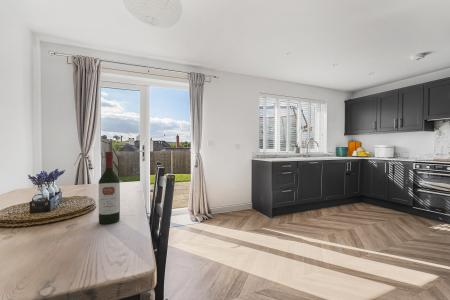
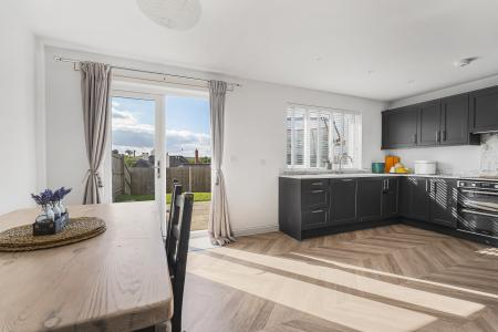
- wine bottle (109, 186)
